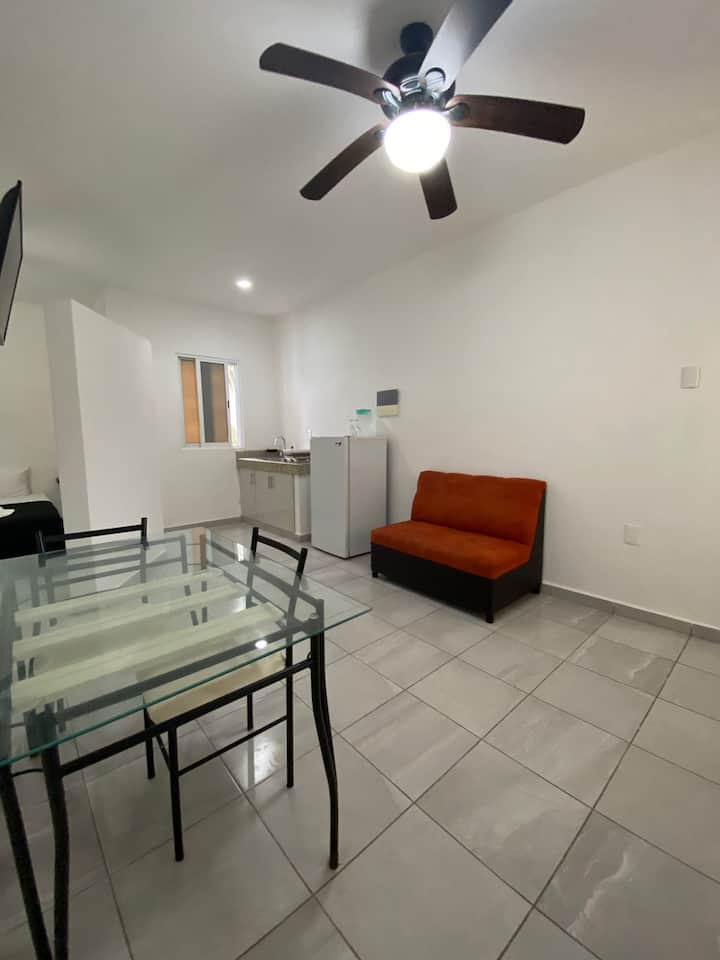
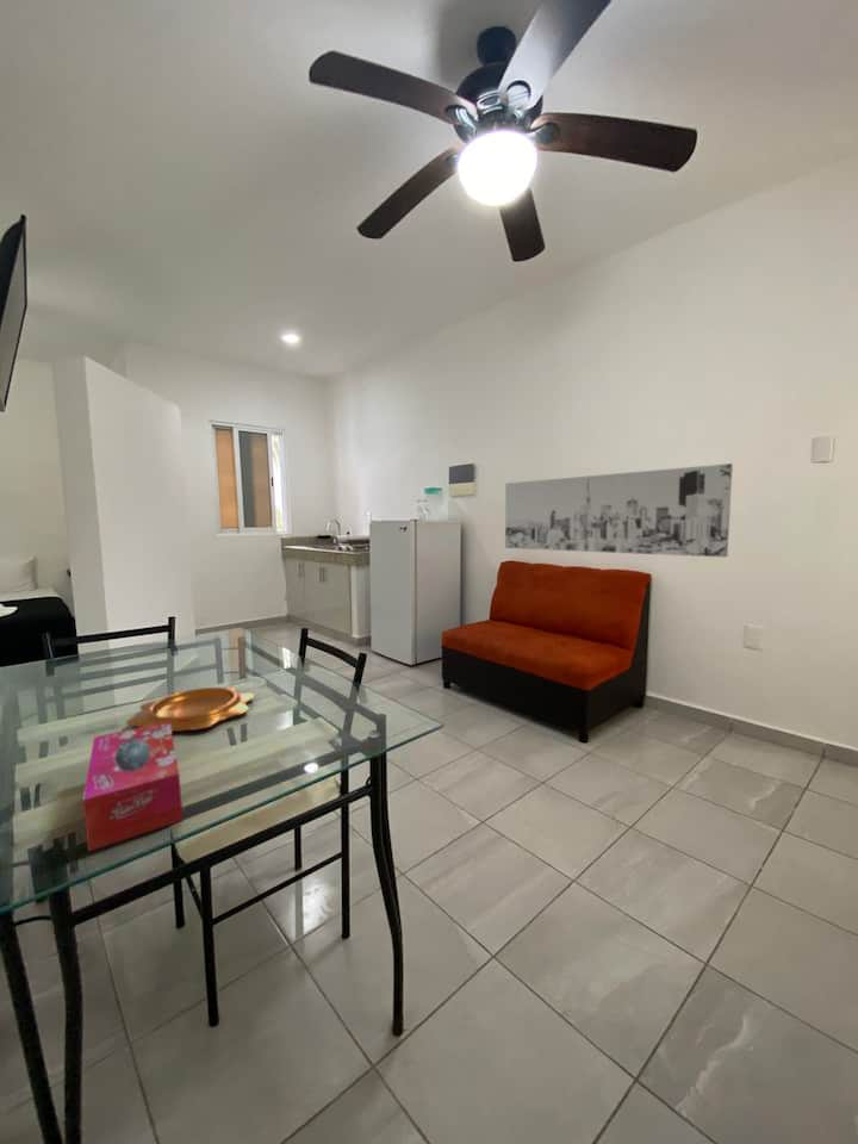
+ wall art (597, 514)
+ tissue box (135, 776)
+ decorative bowl (194, 707)
